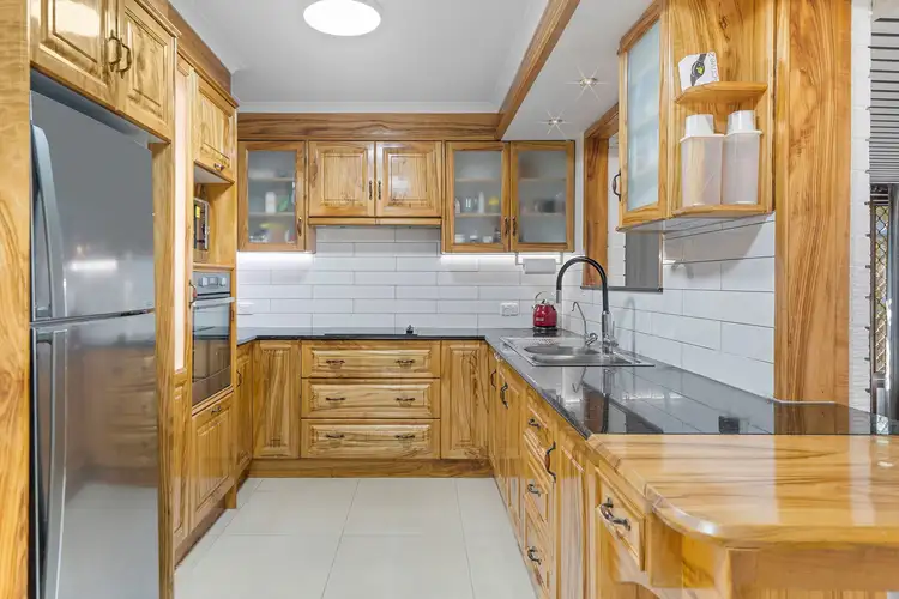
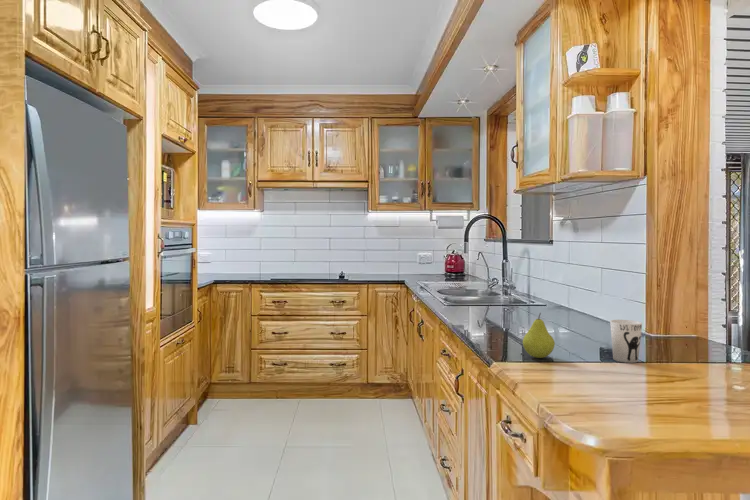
+ cup (625, 340)
+ fruit (538, 335)
